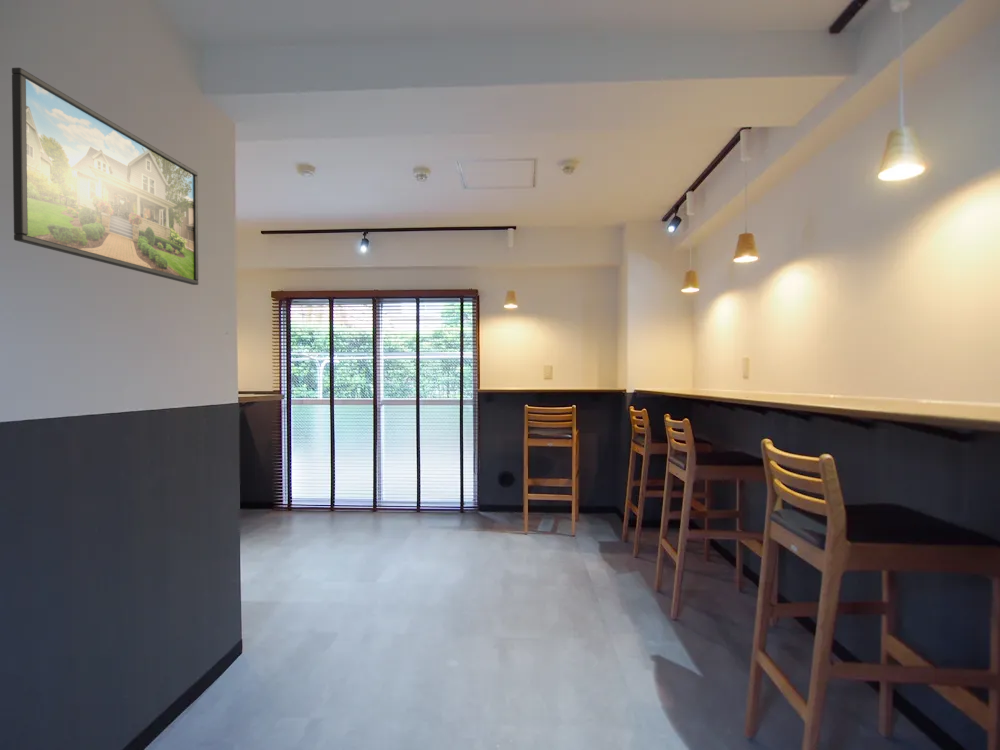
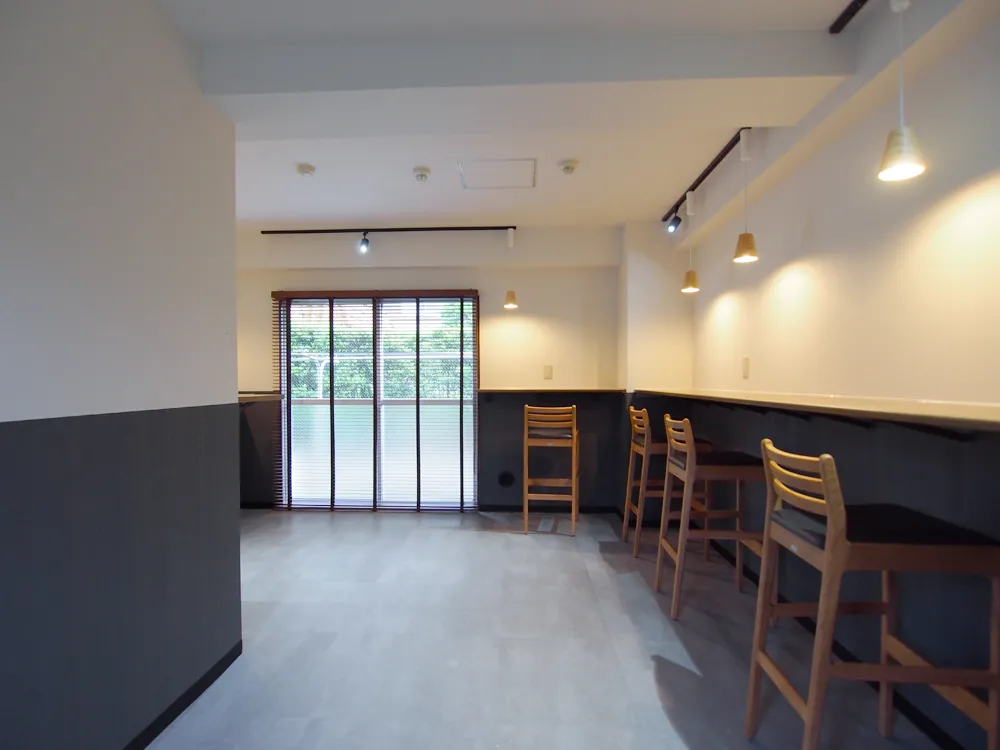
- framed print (124, 199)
